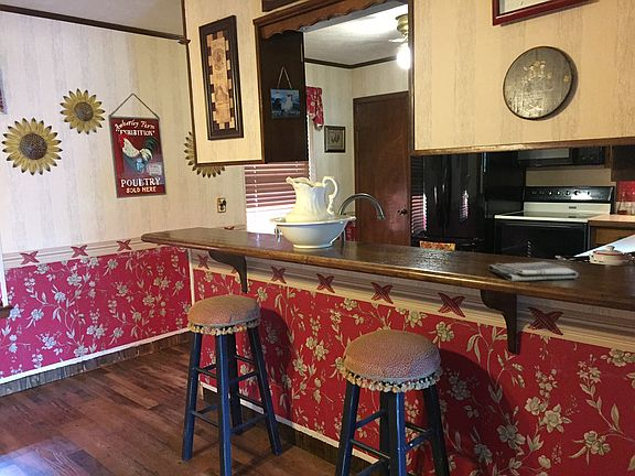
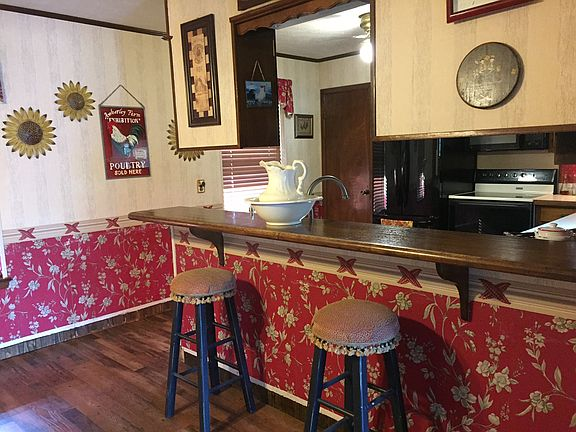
- dish towel (529, 269)
